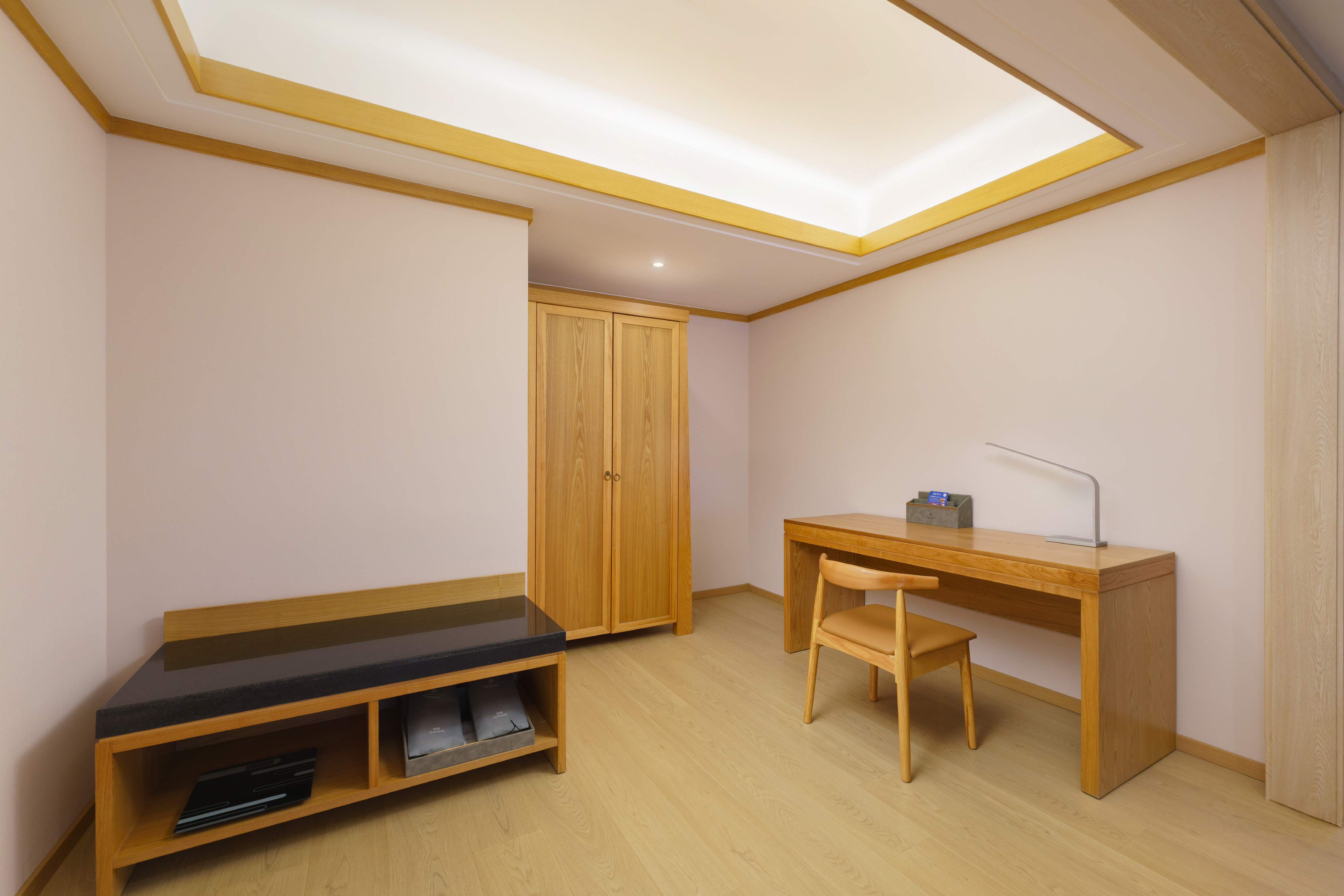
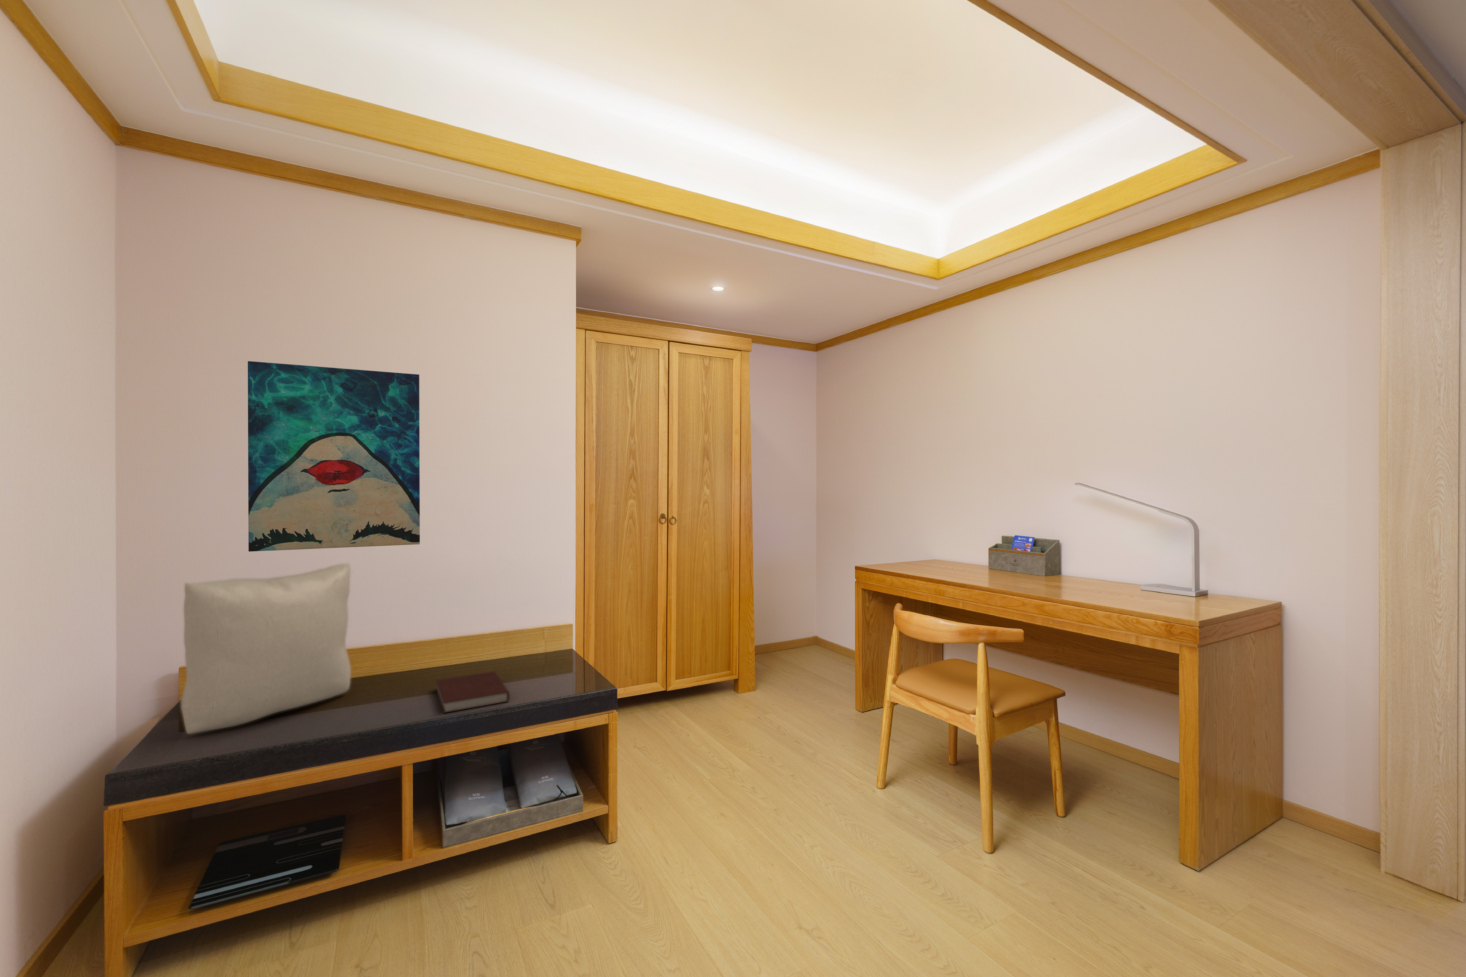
+ pillow (274, 642)
+ wall art (339, 458)
+ notebook (471, 690)
